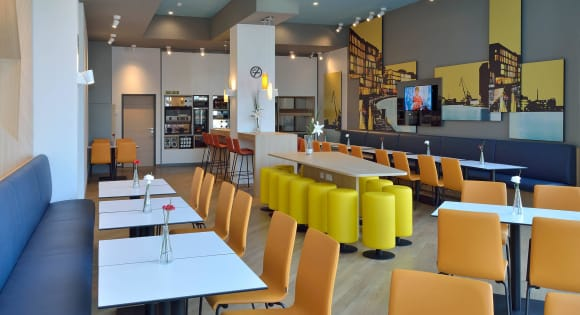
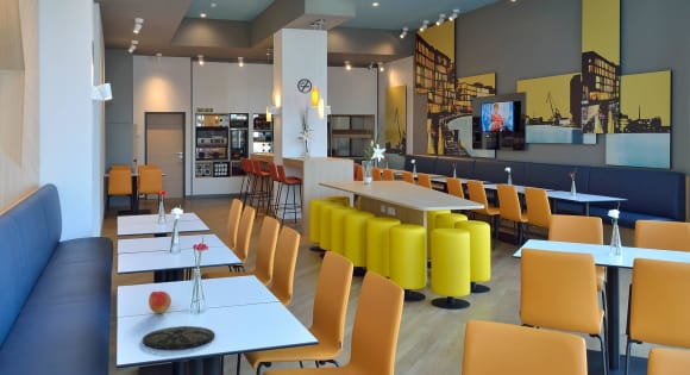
+ plate (178, 332)
+ apple (159, 301)
